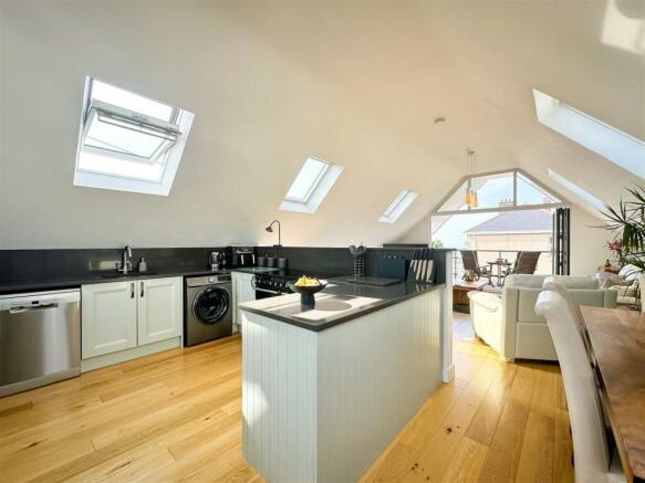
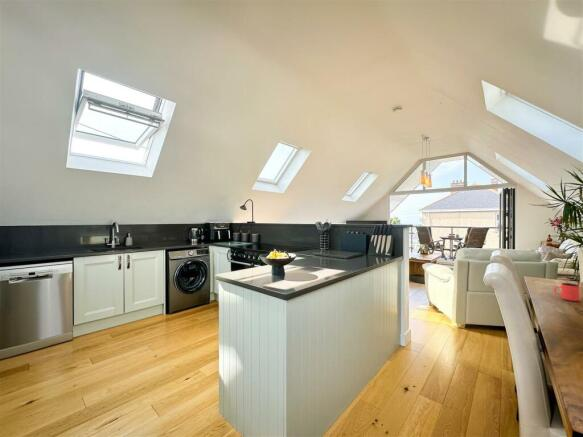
+ cup (566, 291)
